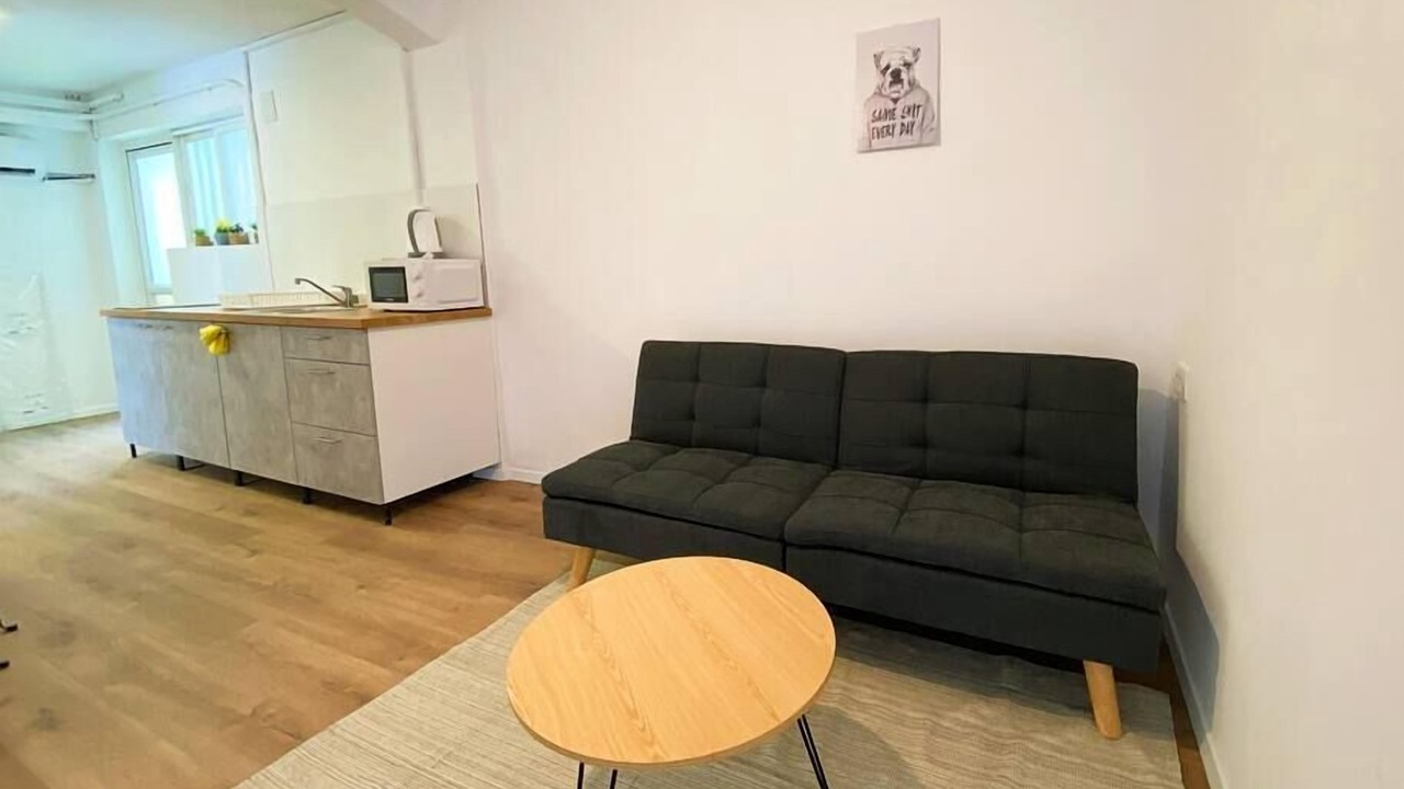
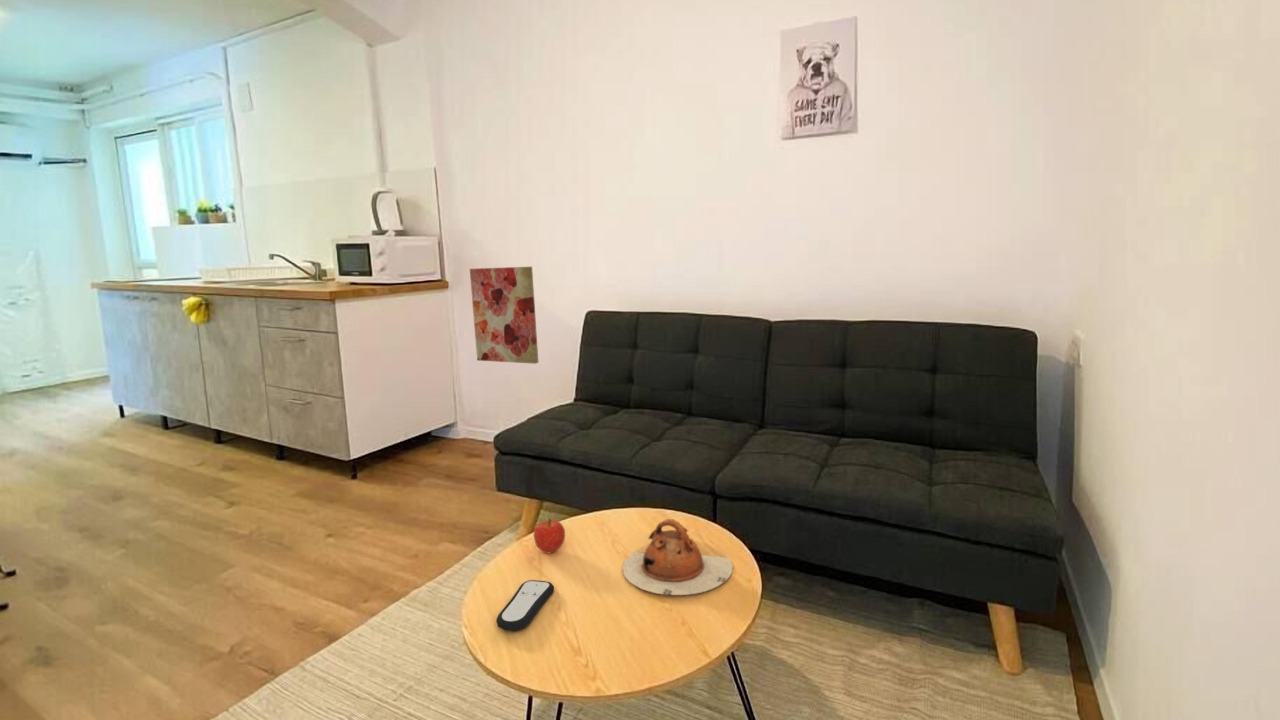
+ teapot (676, 543)
+ remote control (525, 603)
+ wall art (503, 315)
+ fruit (549, 535)
